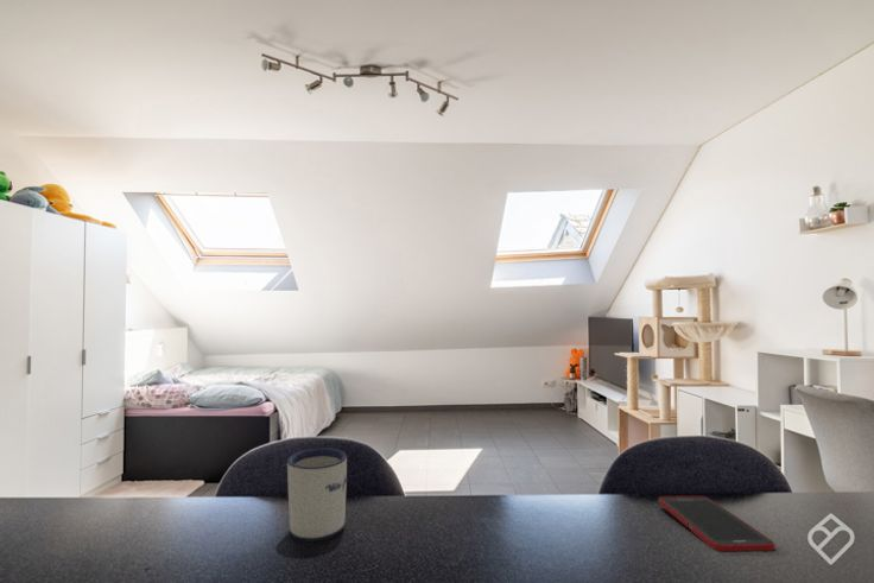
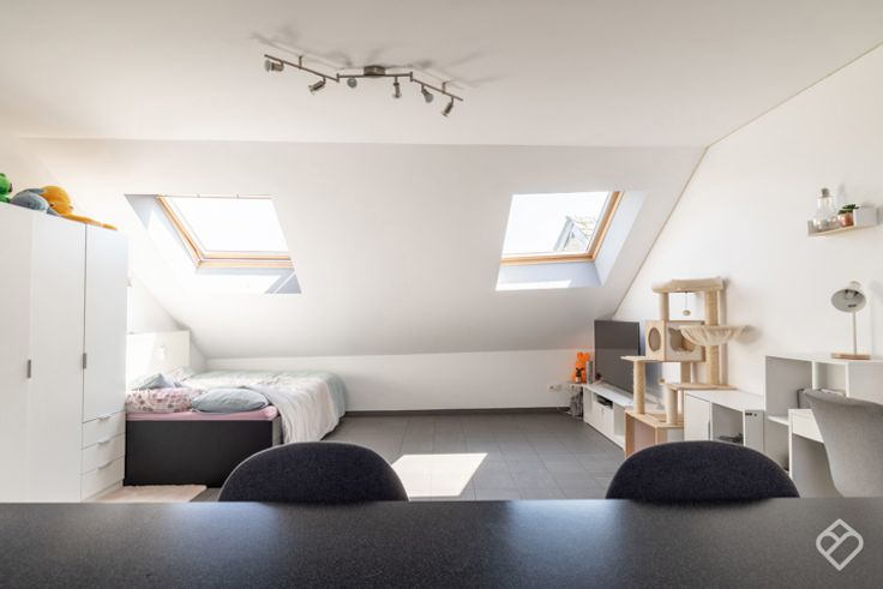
- cell phone (710, 521)
- mug (318, 488)
